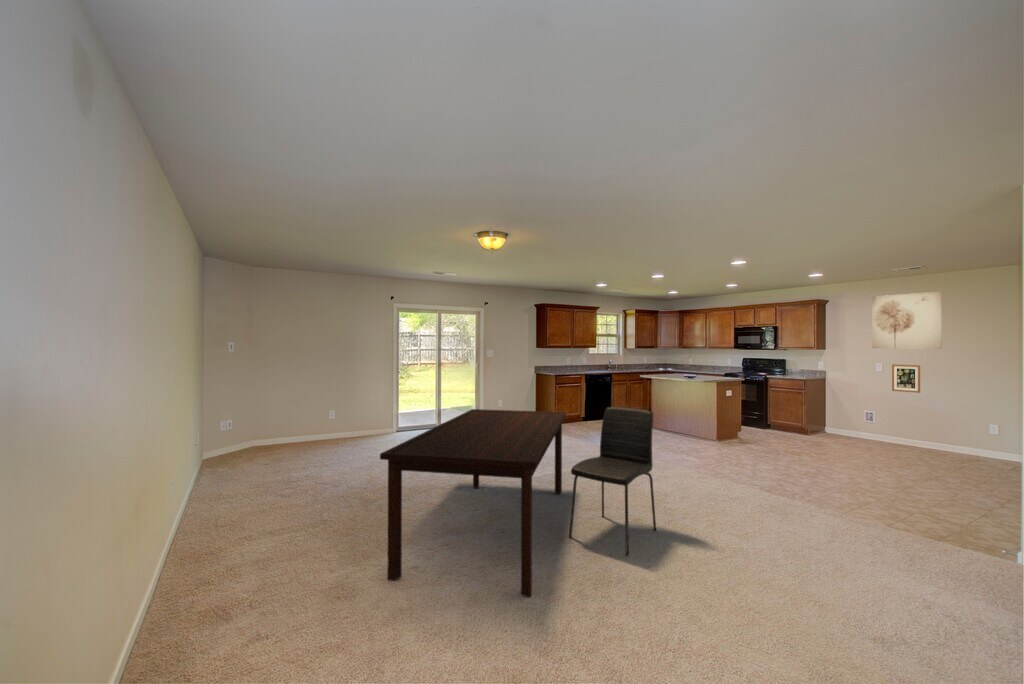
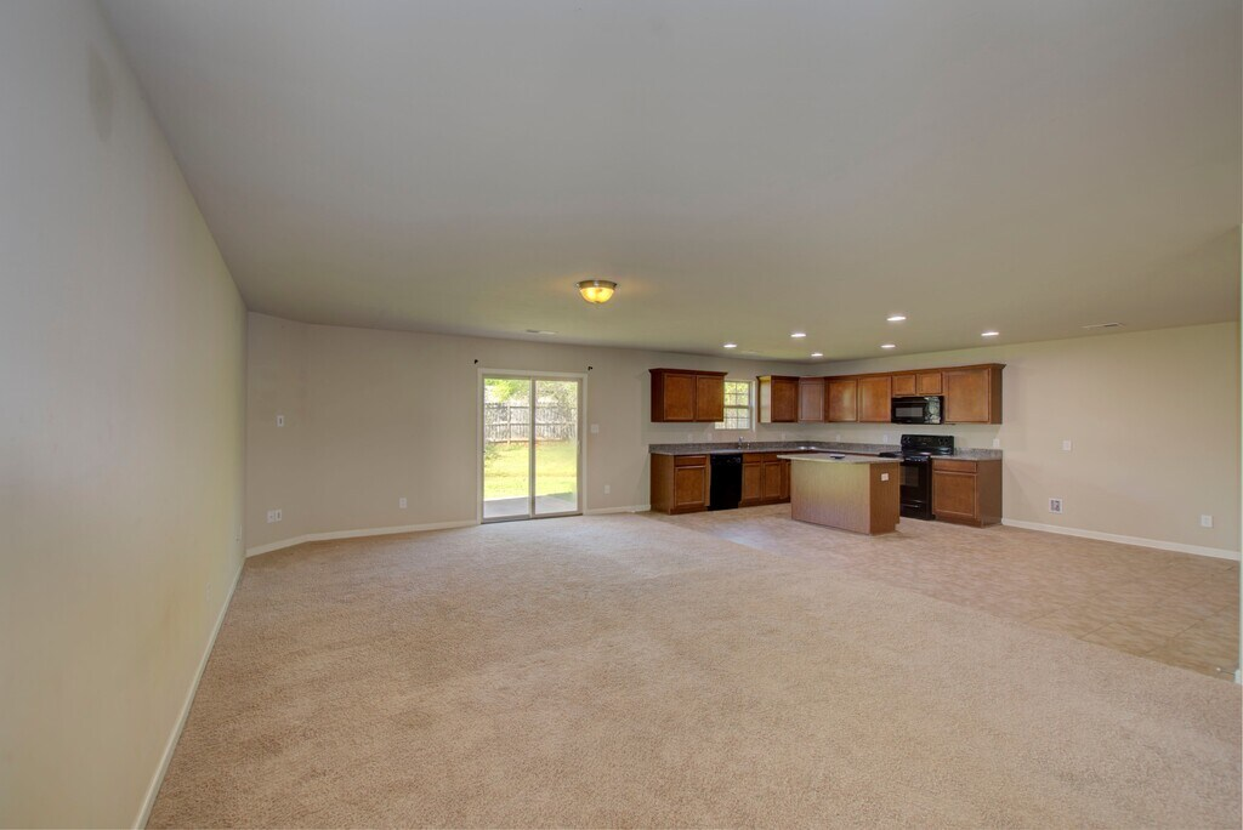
- dining table (494, 476)
- chair (615, 472)
- wall art (905, 378)
- wall art (905, 321)
